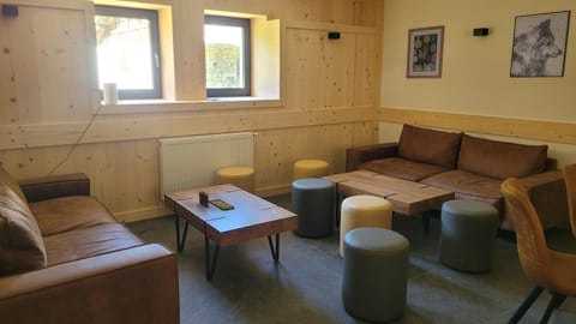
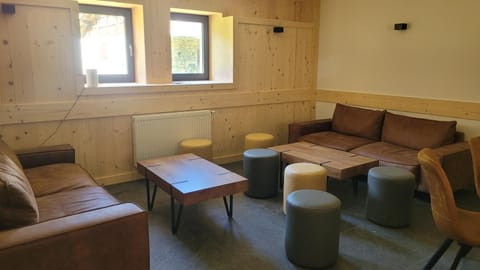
- wall art (424, 53)
- wall art (538, 46)
- board game (216, 199)
